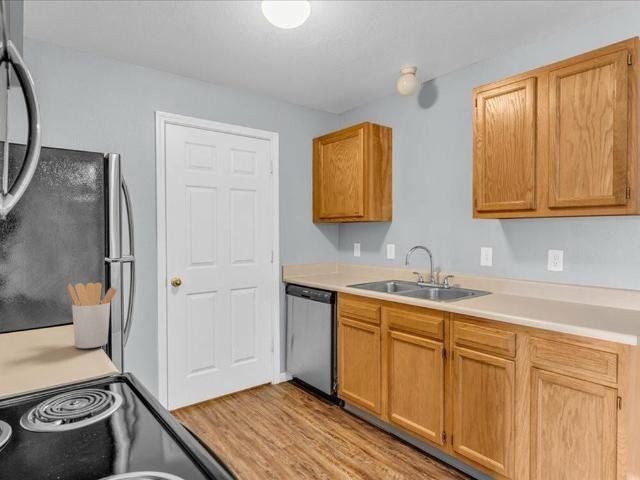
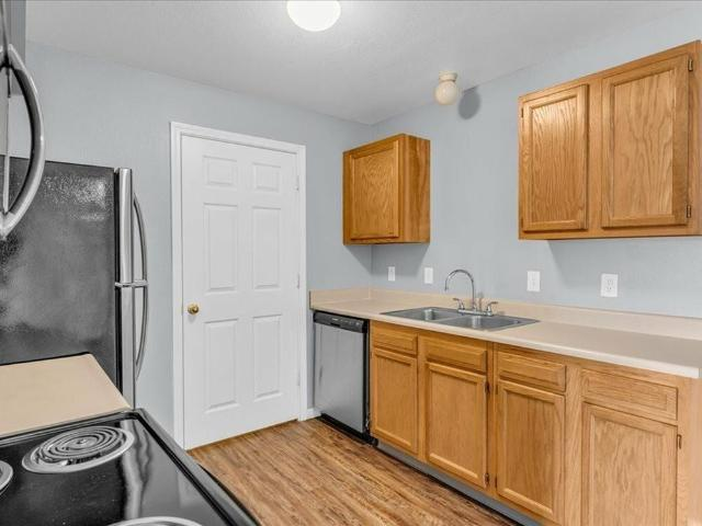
- utensil holder (90, 312)
